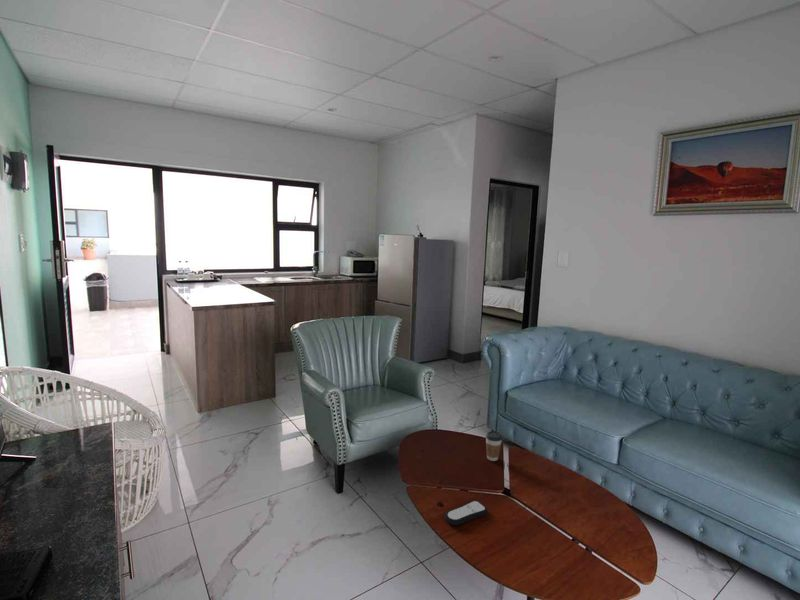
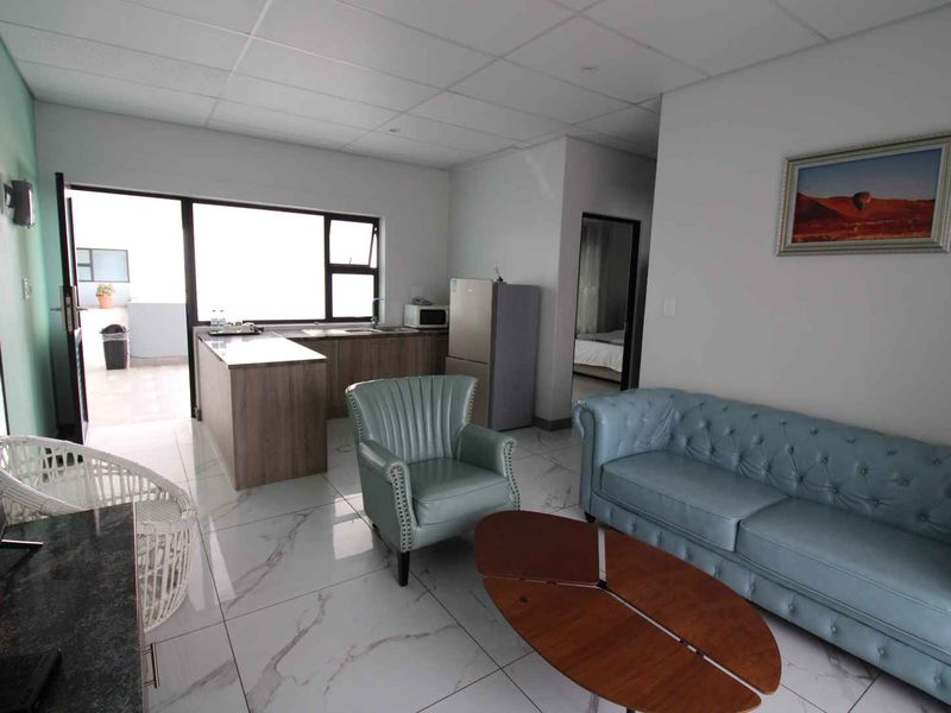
- remote control (465, 512)
- coffee cup (493, 446)
